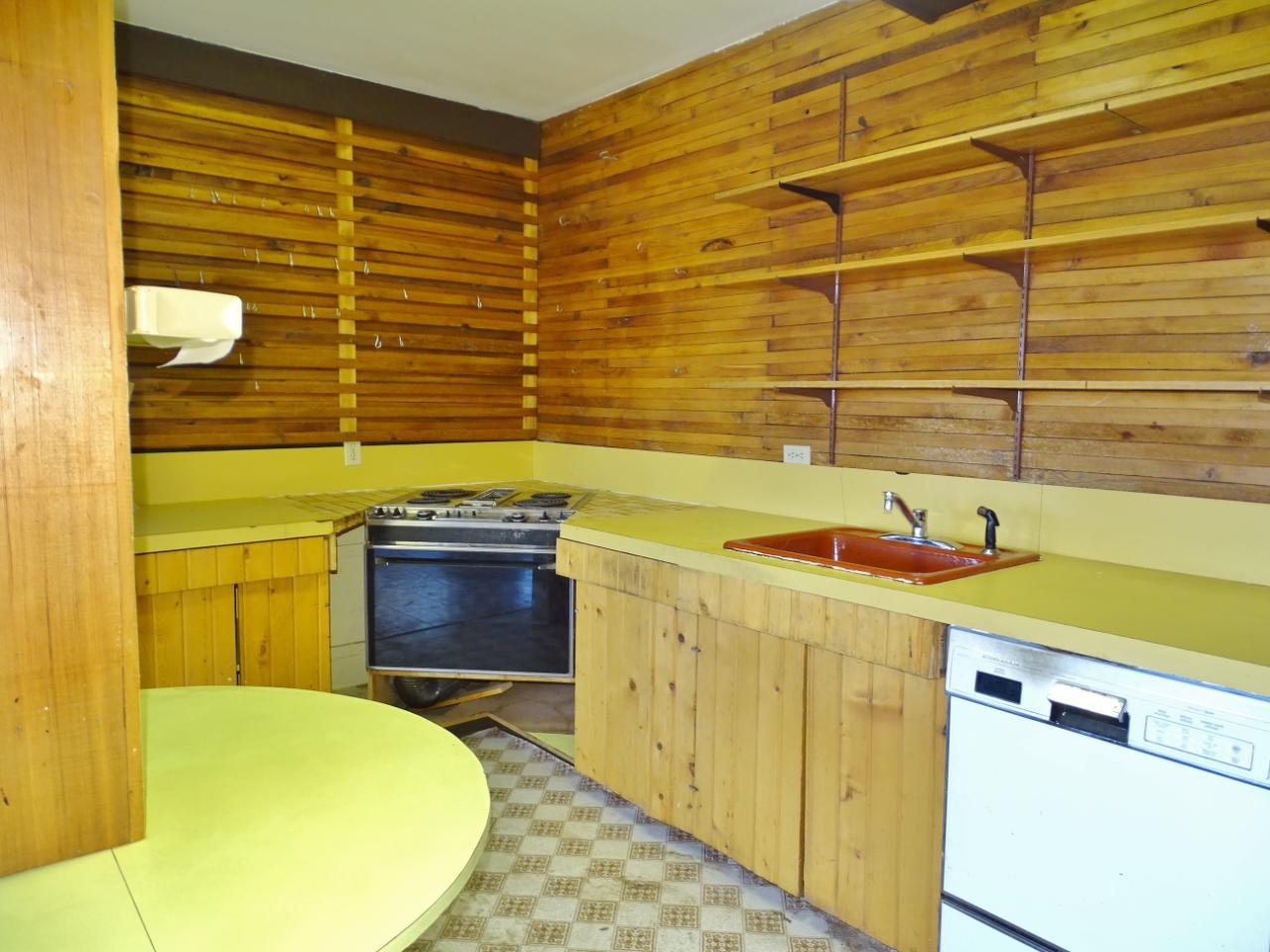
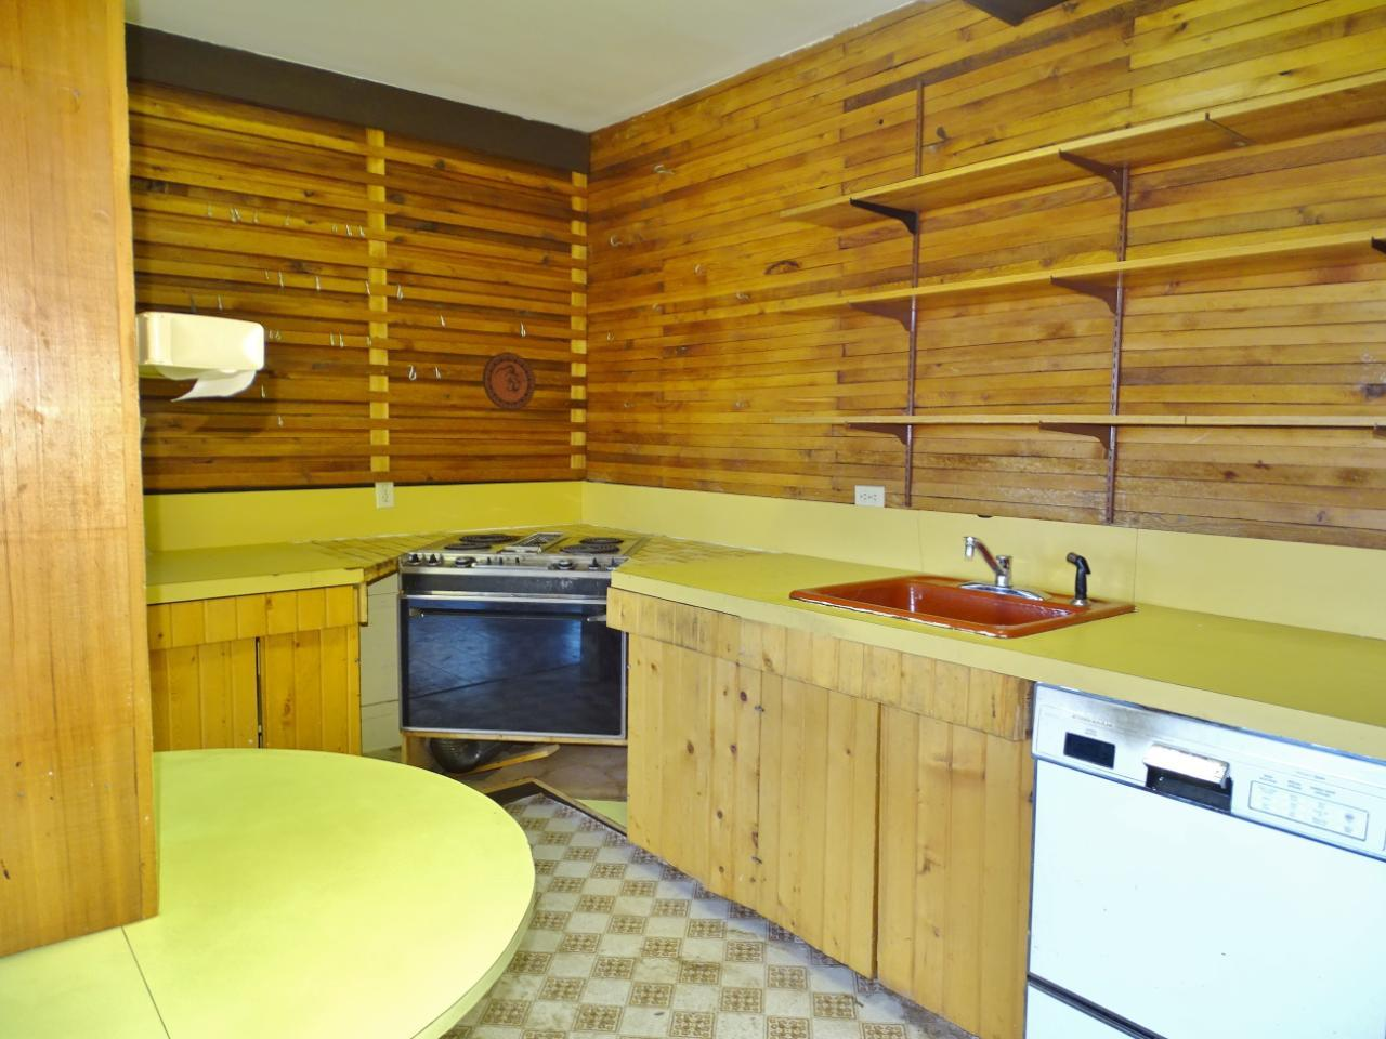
+ decorative plate (509, 381)
